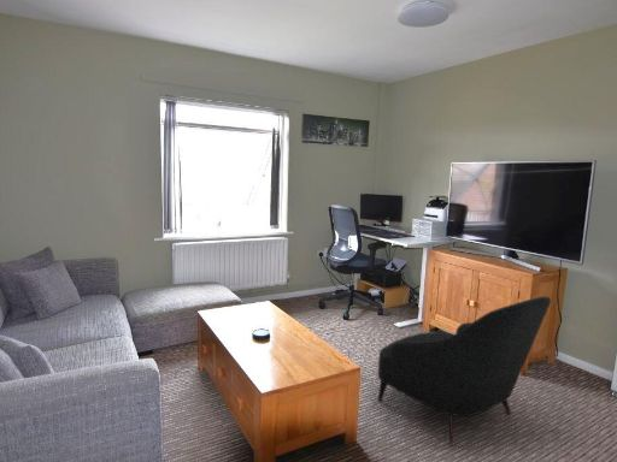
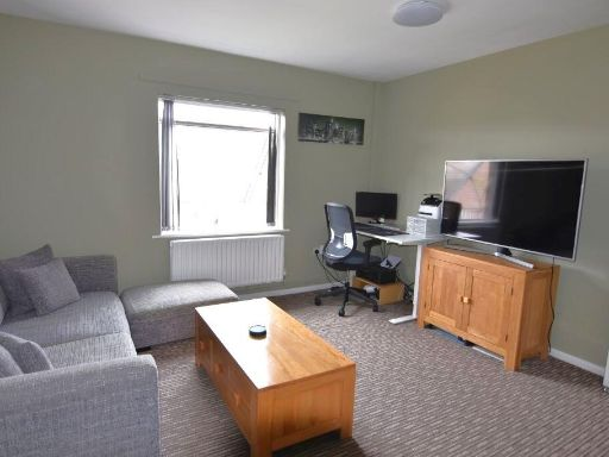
- armchair (460, 348)
